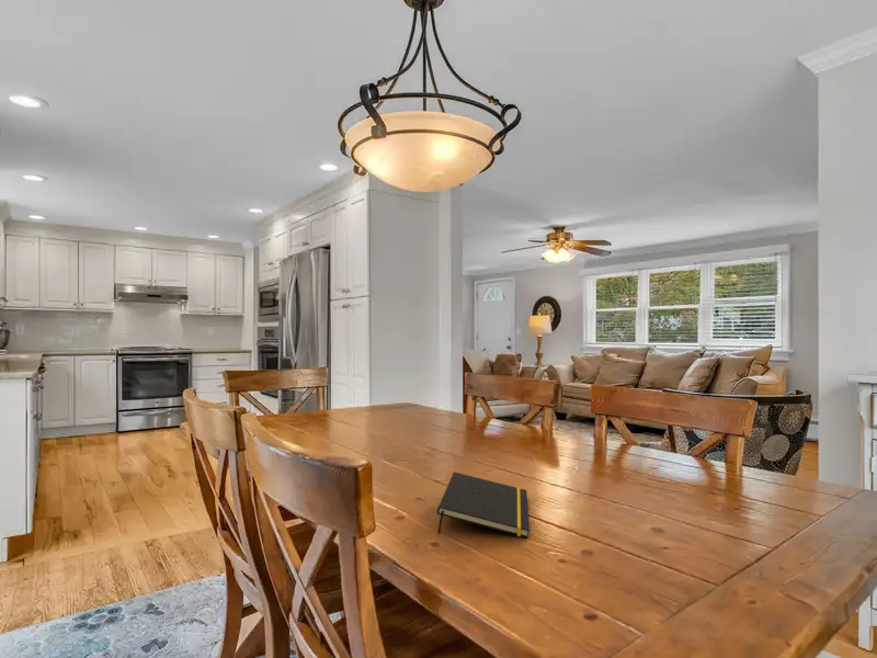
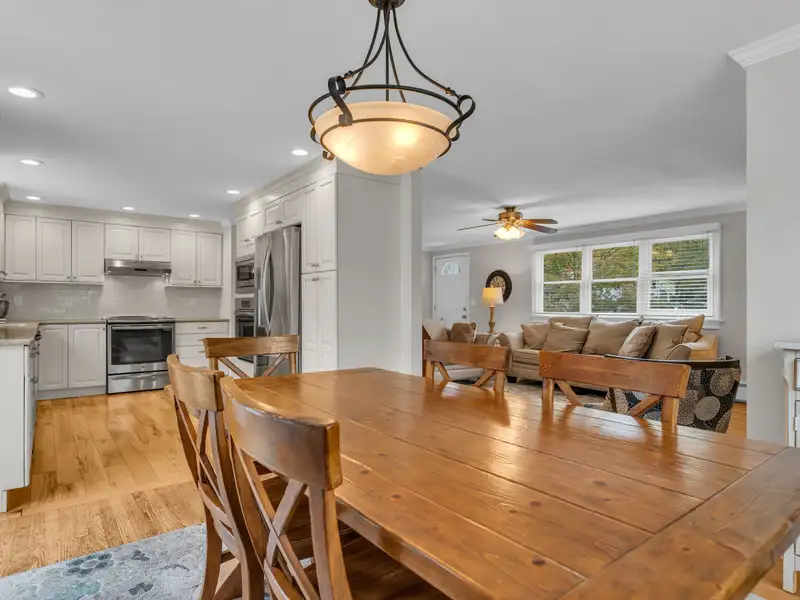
- notepad (486, 500)
